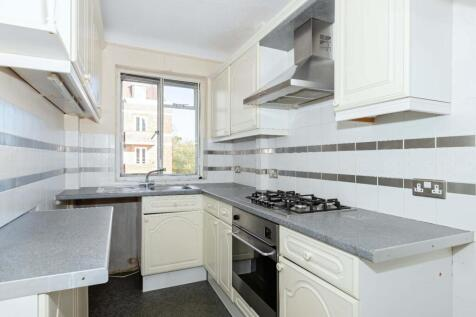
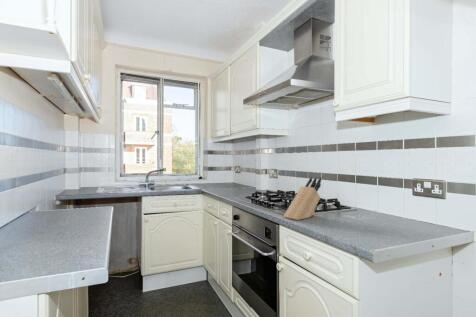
+ knife block (304, 196)
